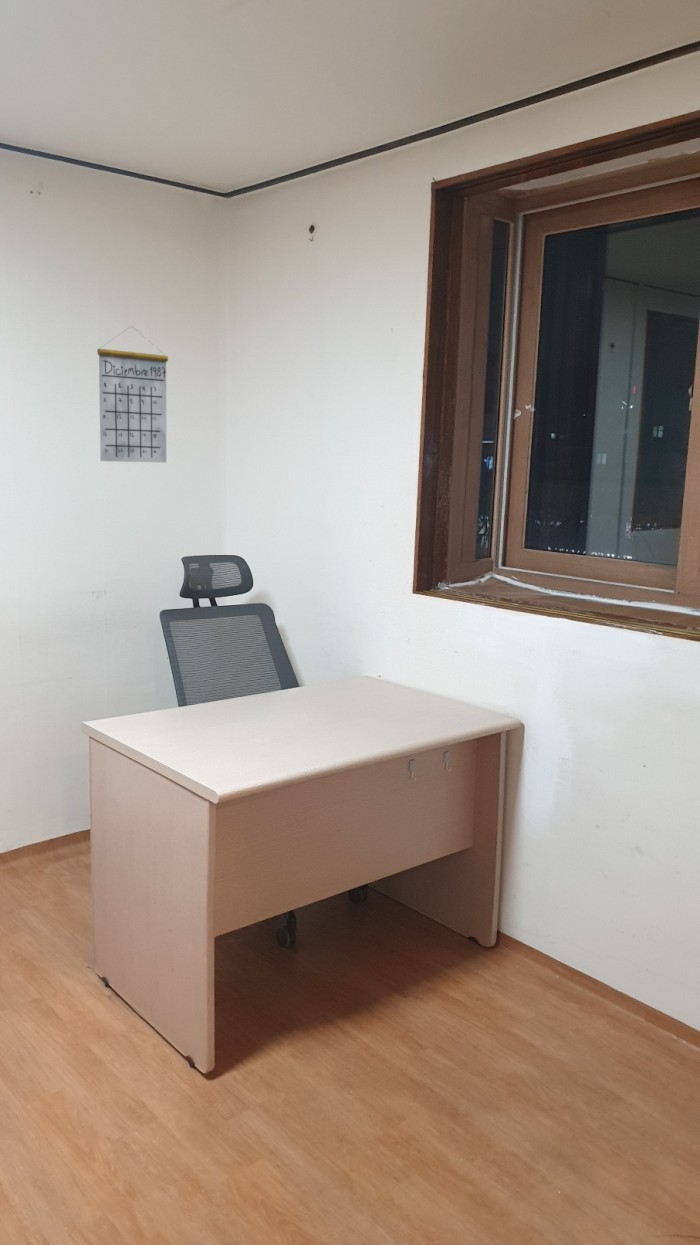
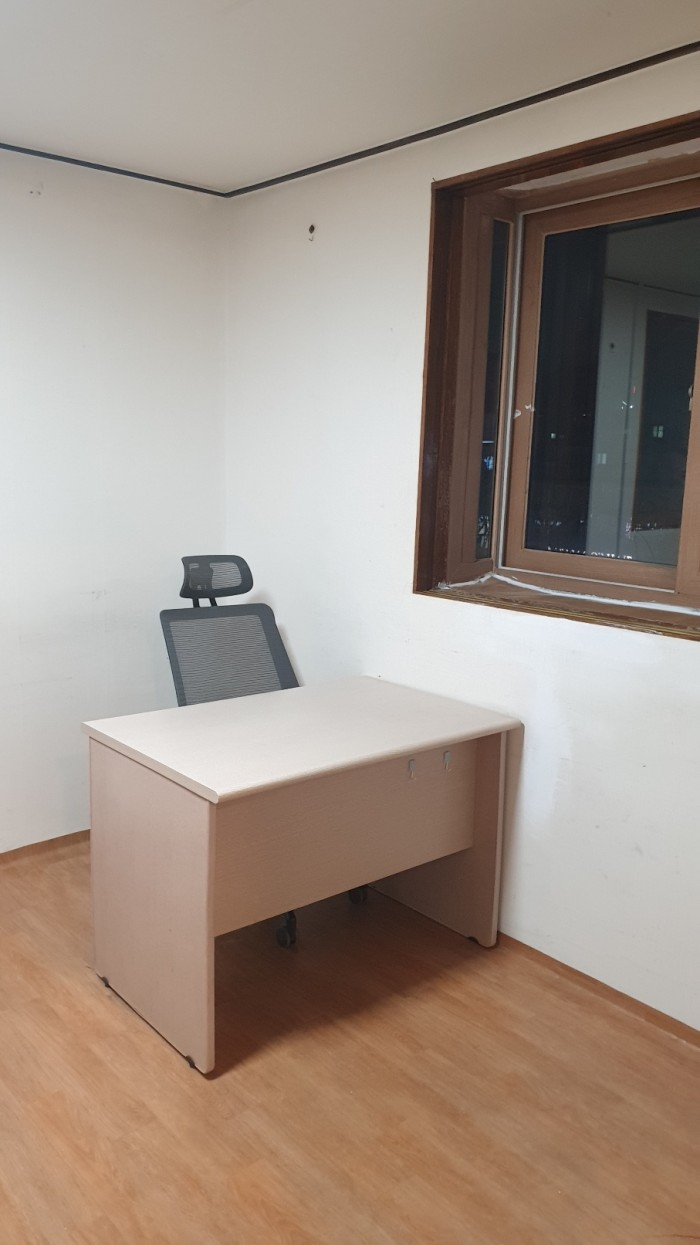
- calendar (133, 394)
